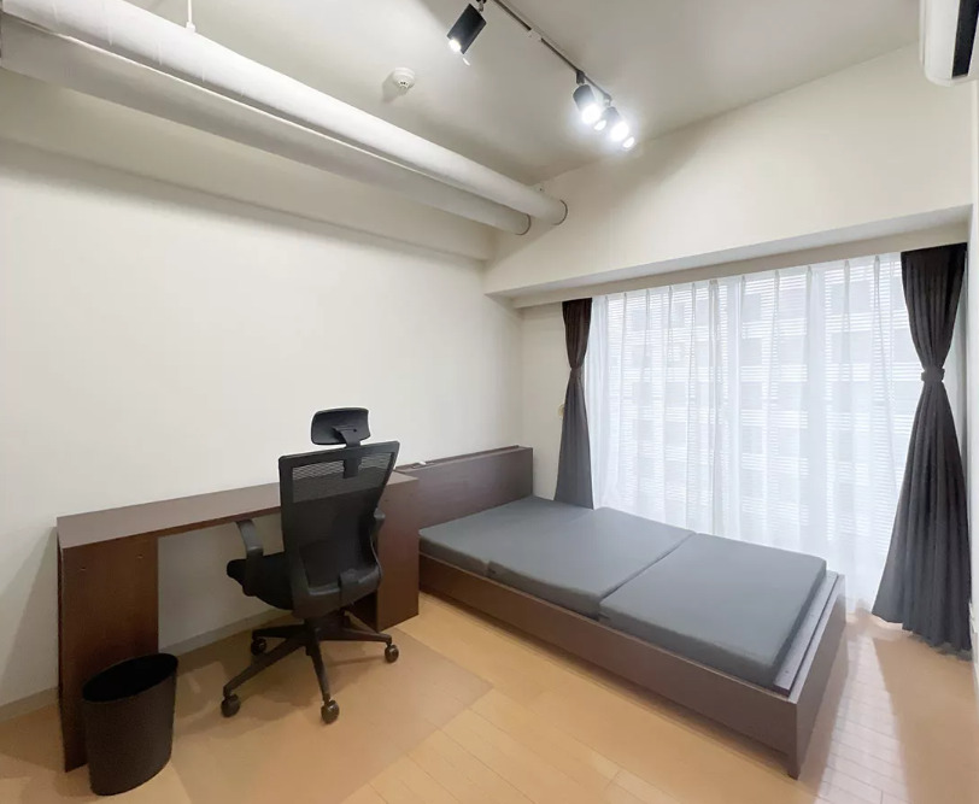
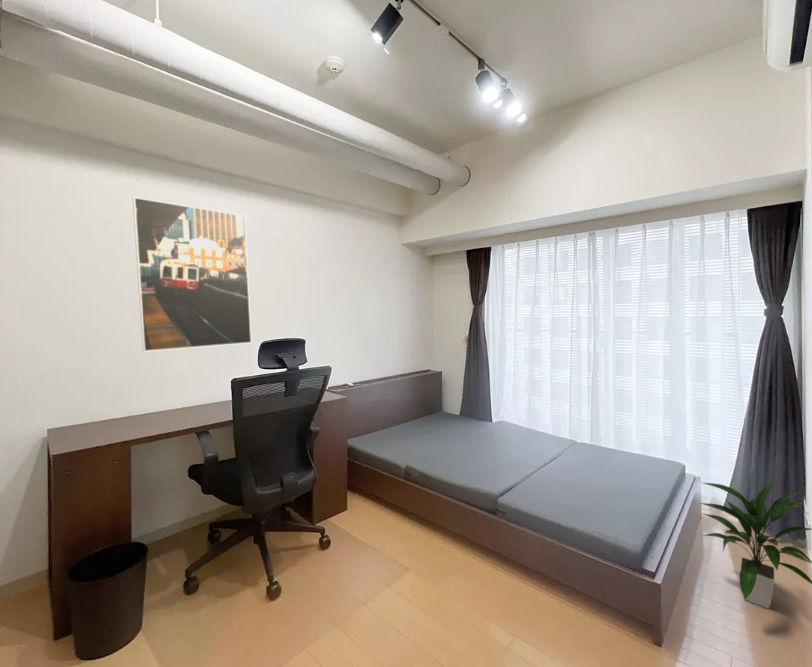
+ indoor plant (755, 541)
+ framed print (198, 277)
